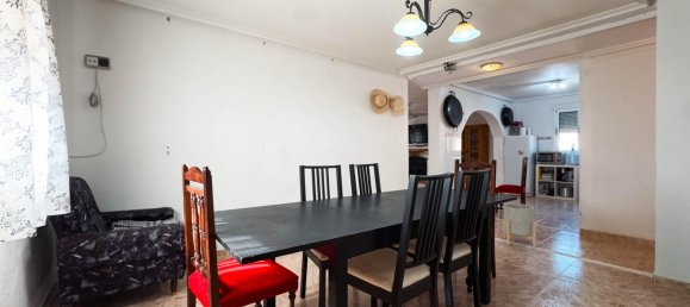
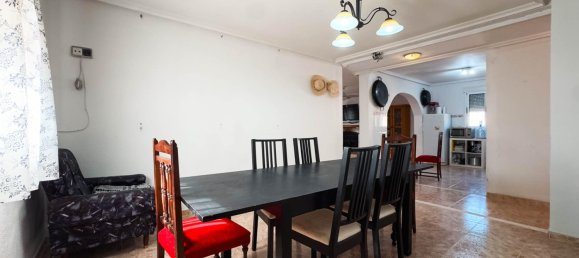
- planter (518, 224)
